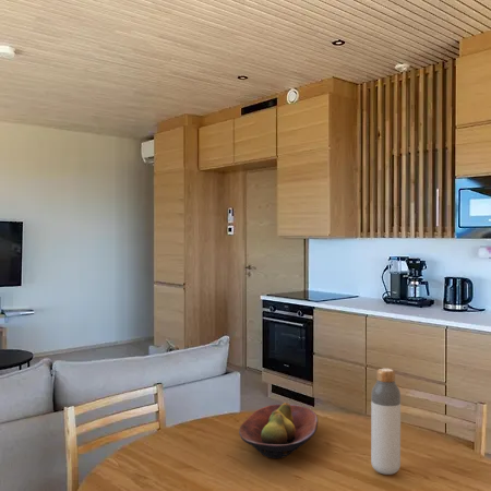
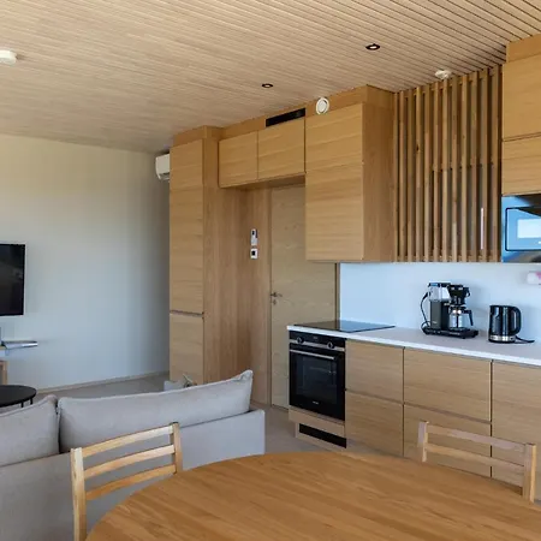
- fruit bowl (279, 424)
- bottle (385, 420)
